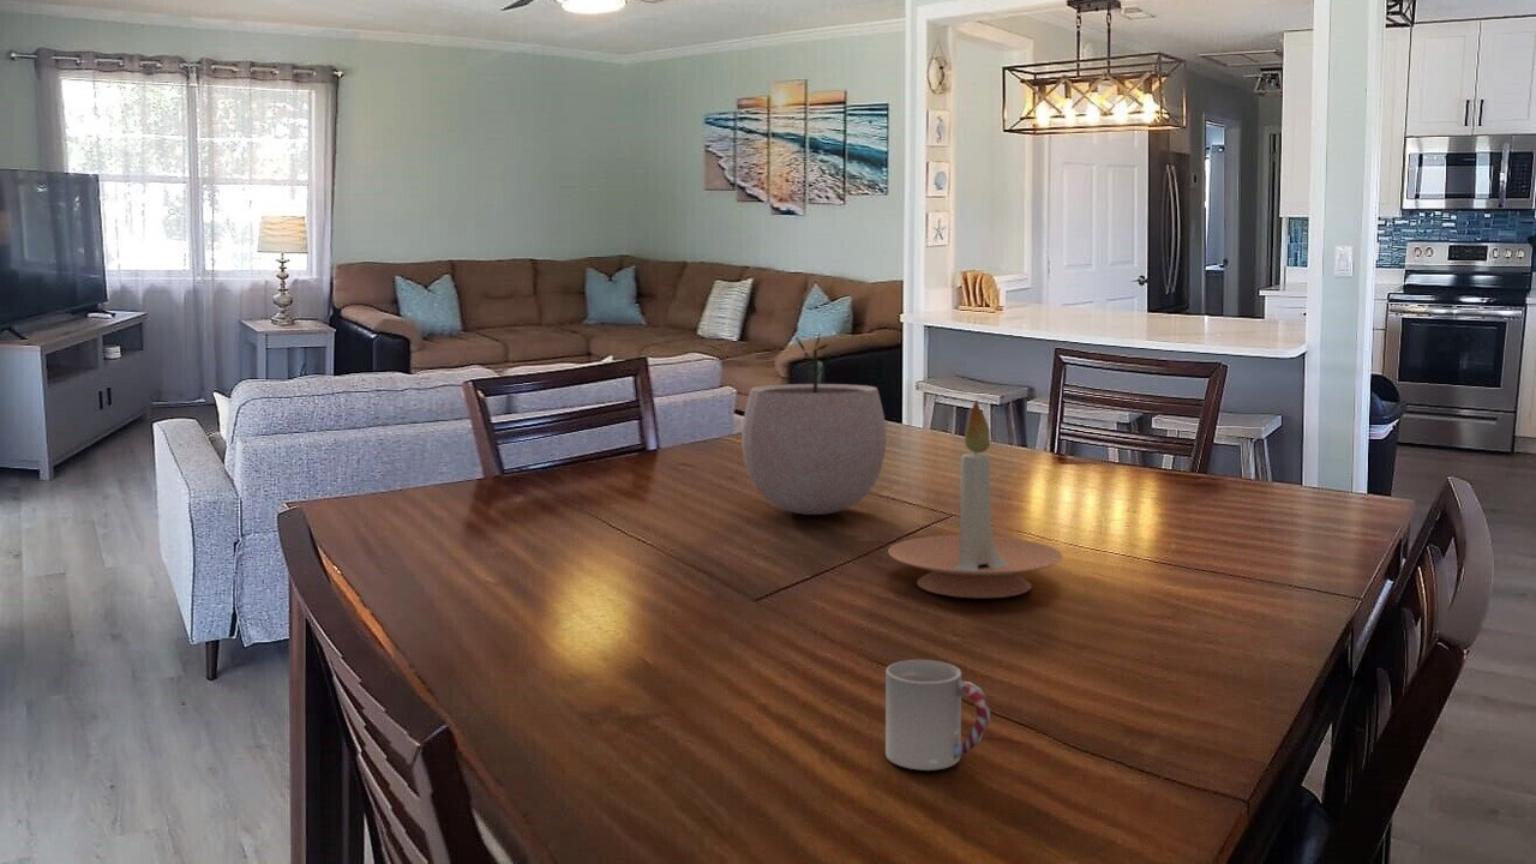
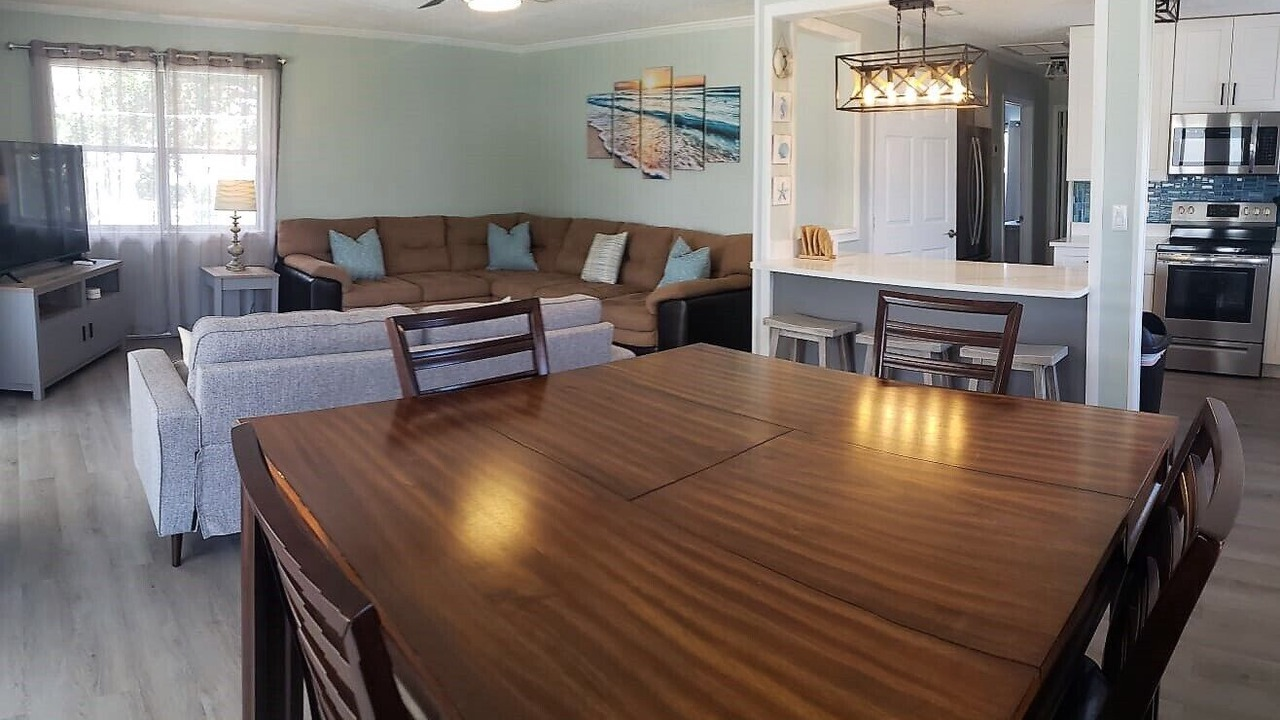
- candle holder (974, 492)
- plant pot (814, 422)
- cup (937, 716)
